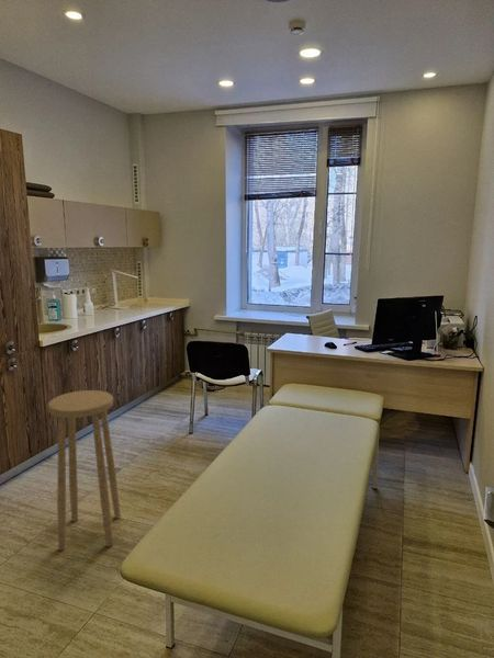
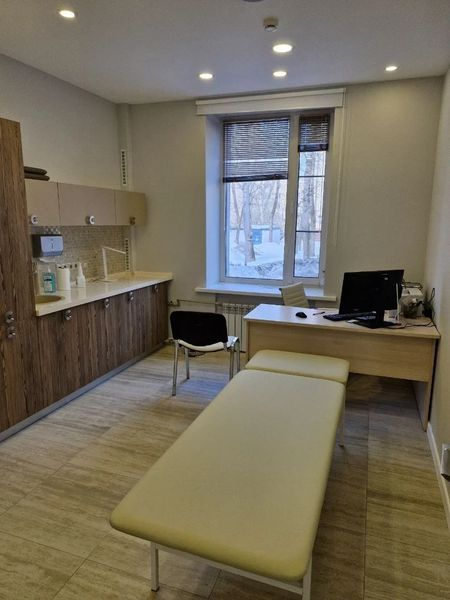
- stool (76, 467)
